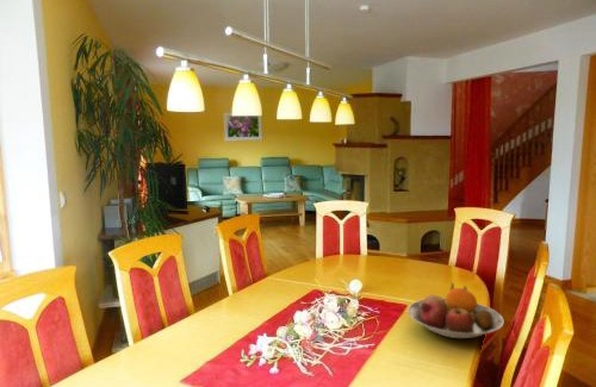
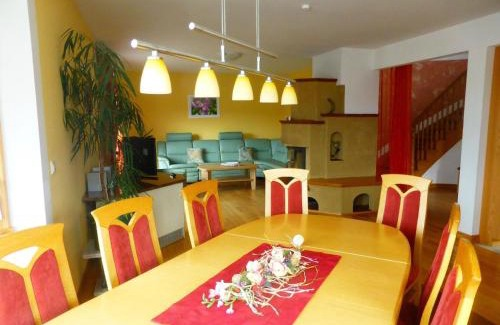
- fruit bowl (453, 310)
